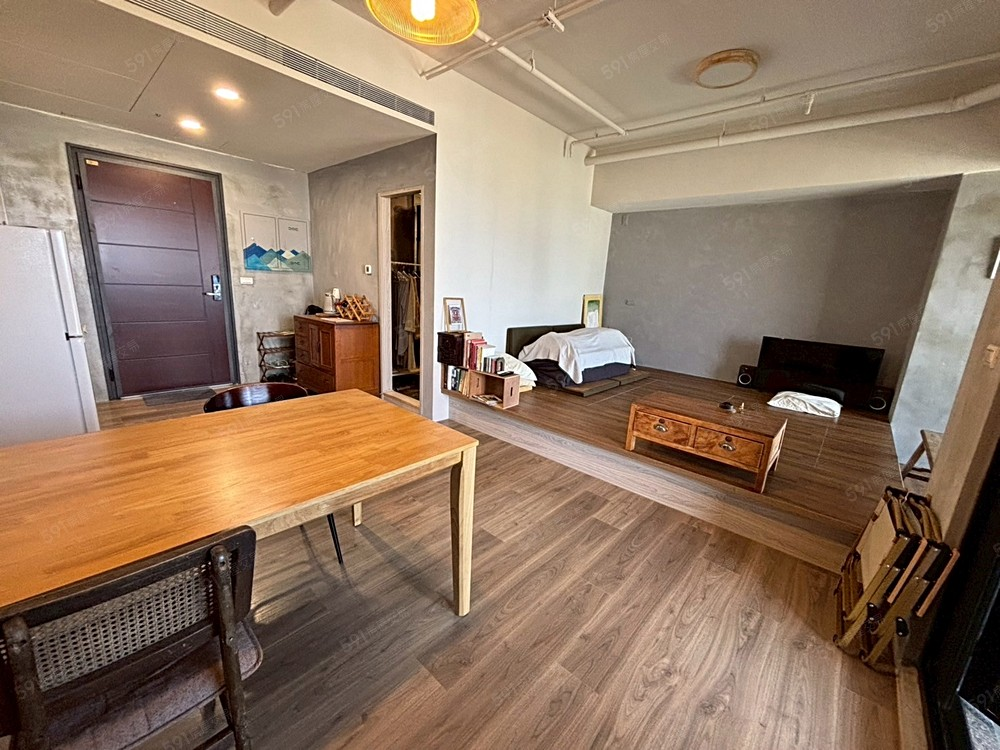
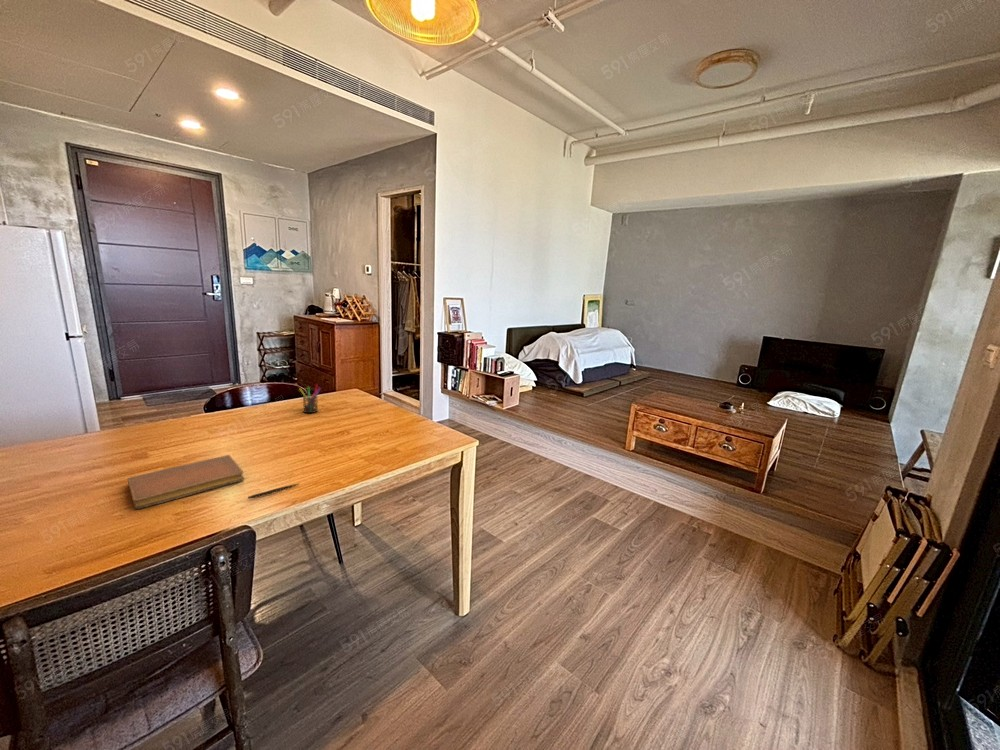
+ notebook (187, 478)
+ pen (275, 490)
+ pen holder (311, 397)
